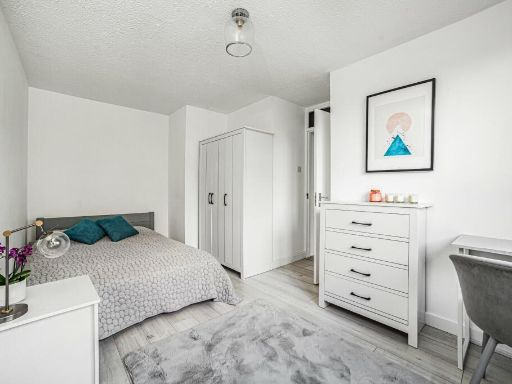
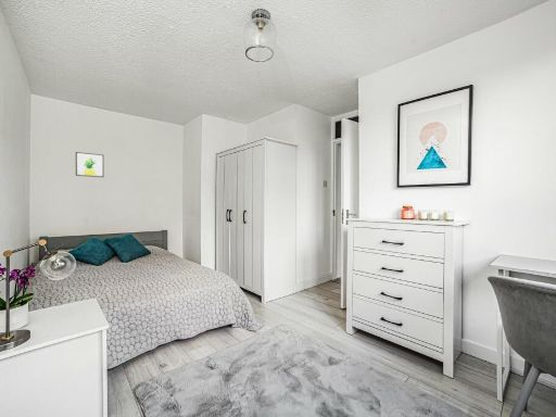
+ wall art (89, 164)
